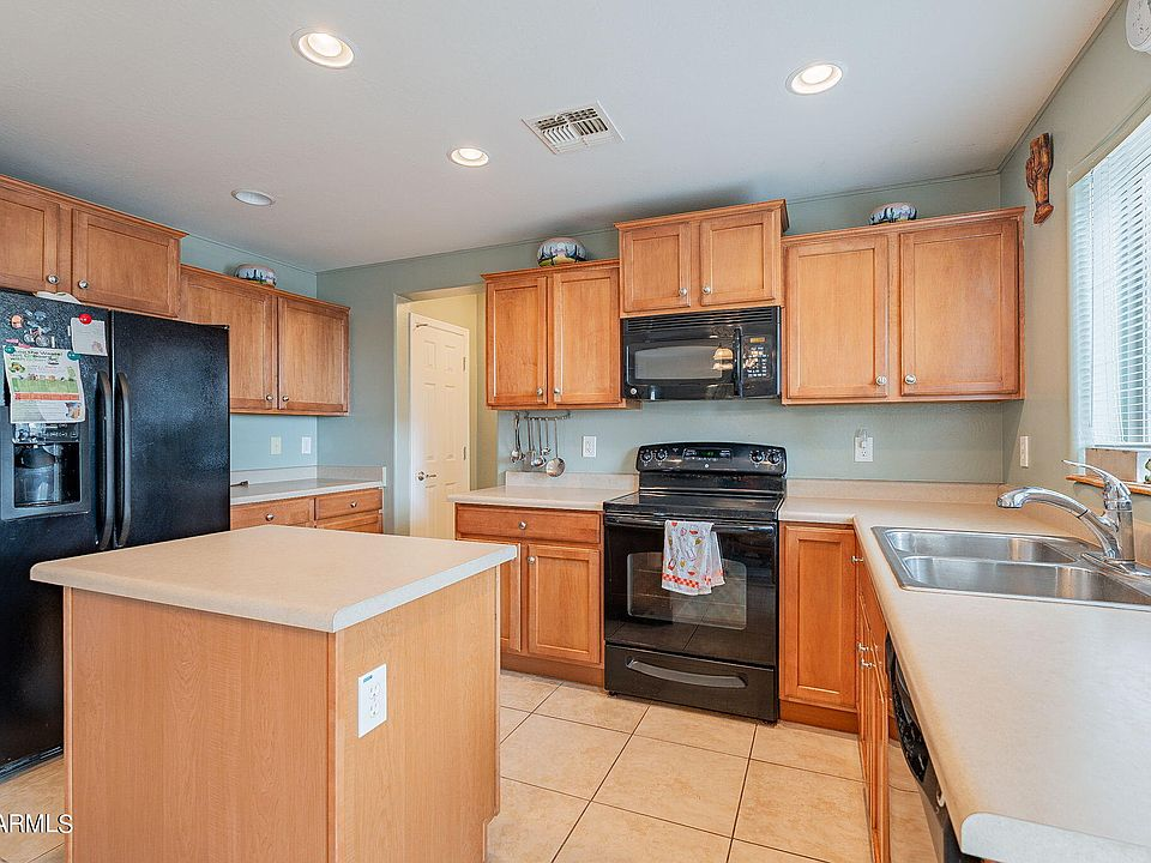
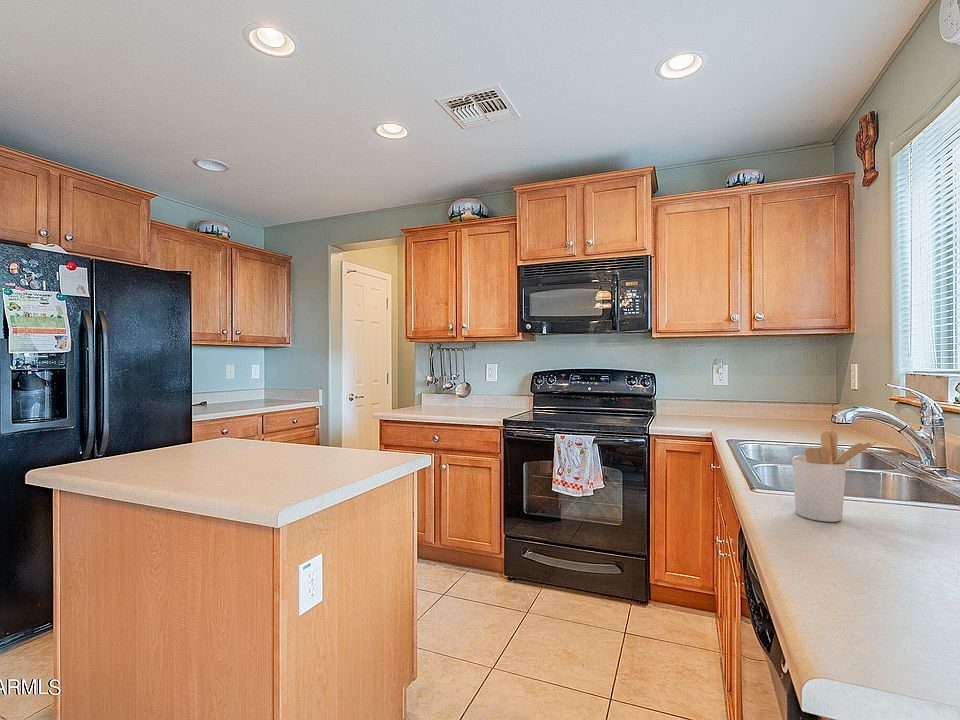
+ utensil holder (832, 476)
